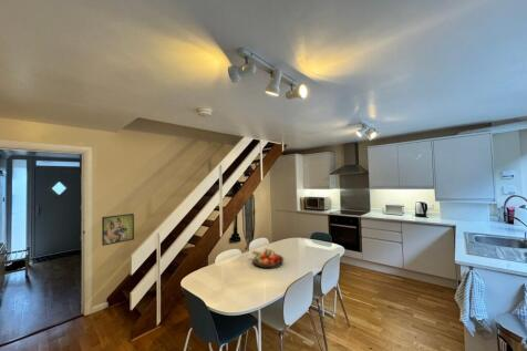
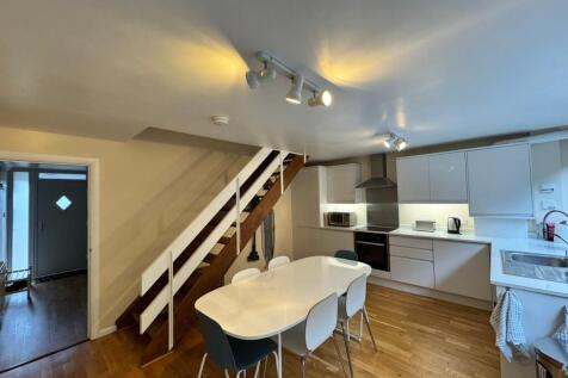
- fruit bowl (268, 257)
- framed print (118, 228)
